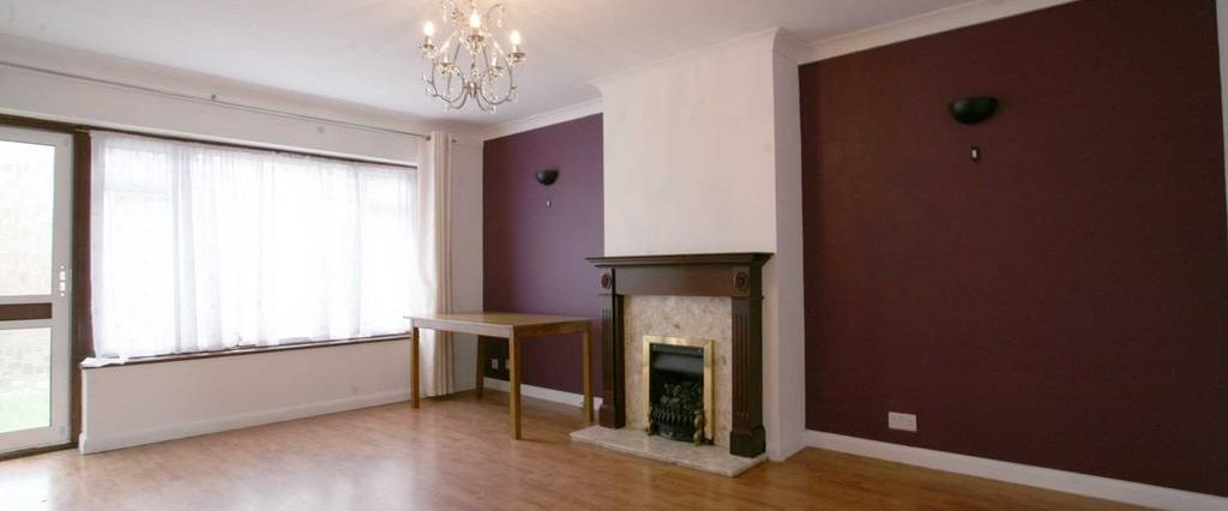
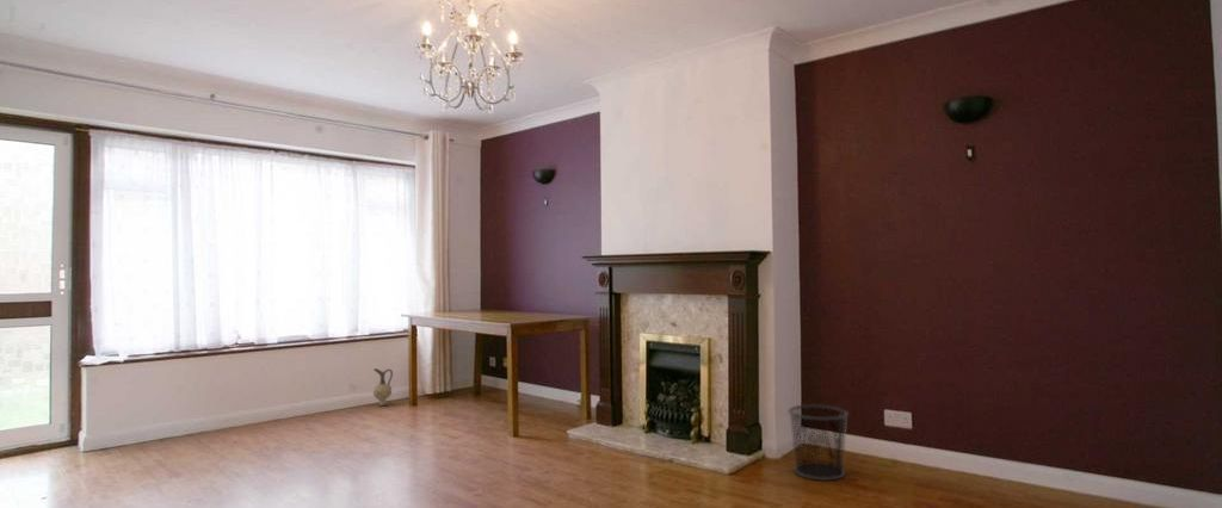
+ waste bin (817, 441)
+ ceramic jug (383, 385)
